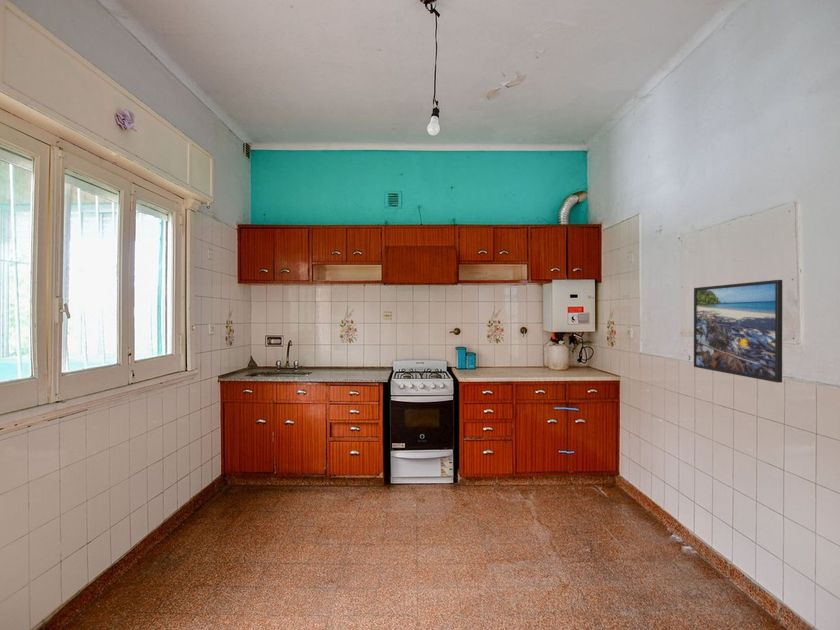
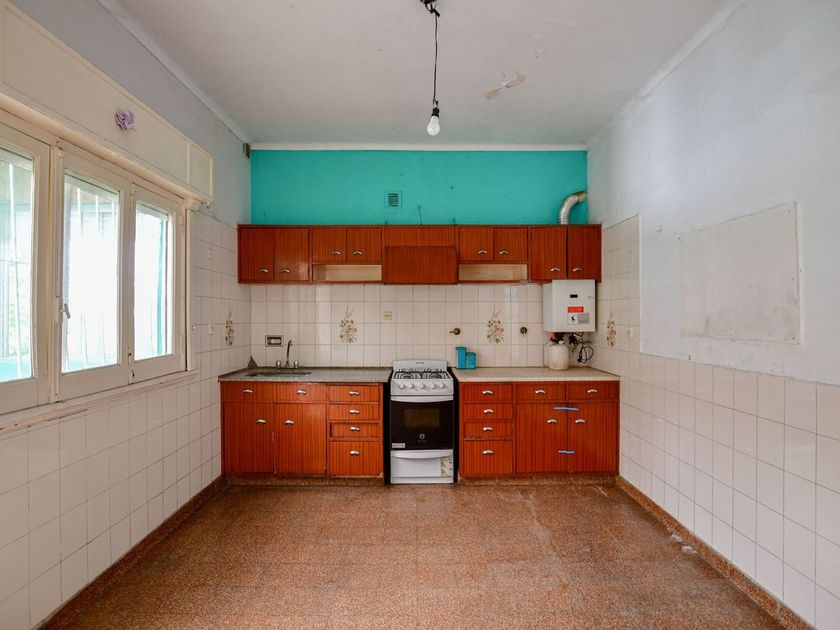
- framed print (732, 329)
